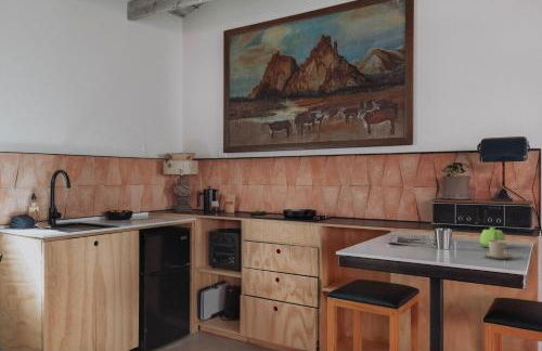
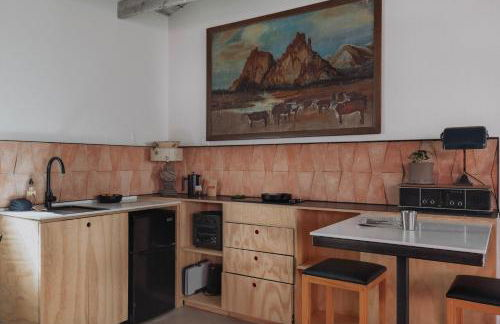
- teapot (492, 237)
- teacup (496, 249)
